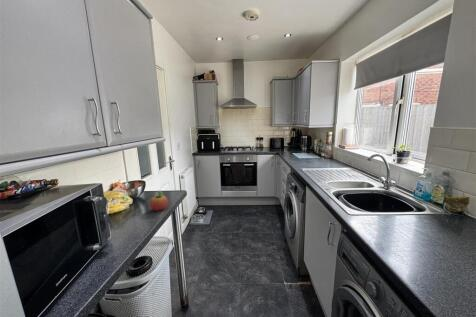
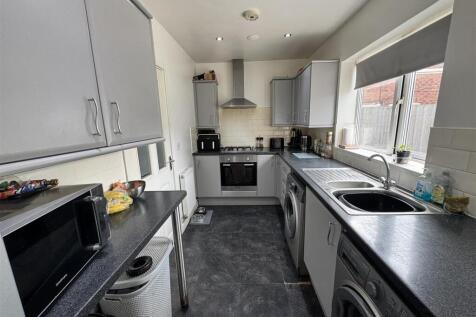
- fruit (158, 201)
